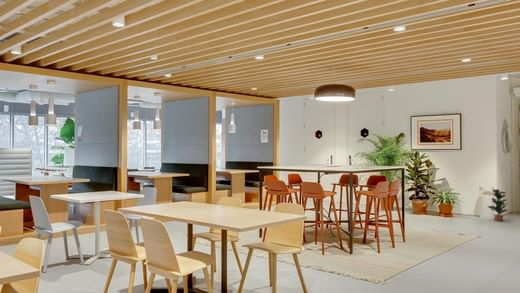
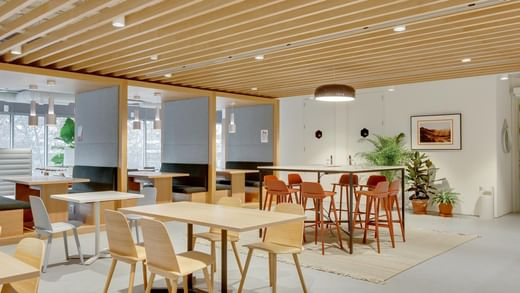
- potted plant (498, 204)
